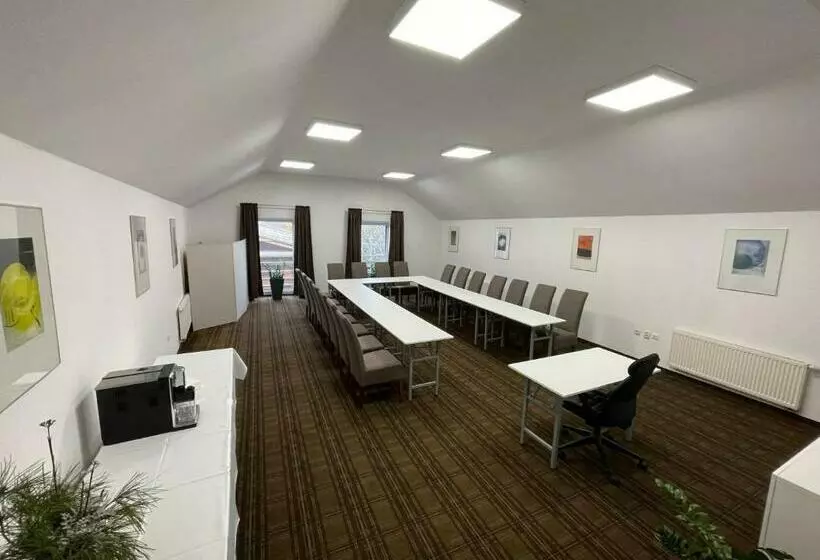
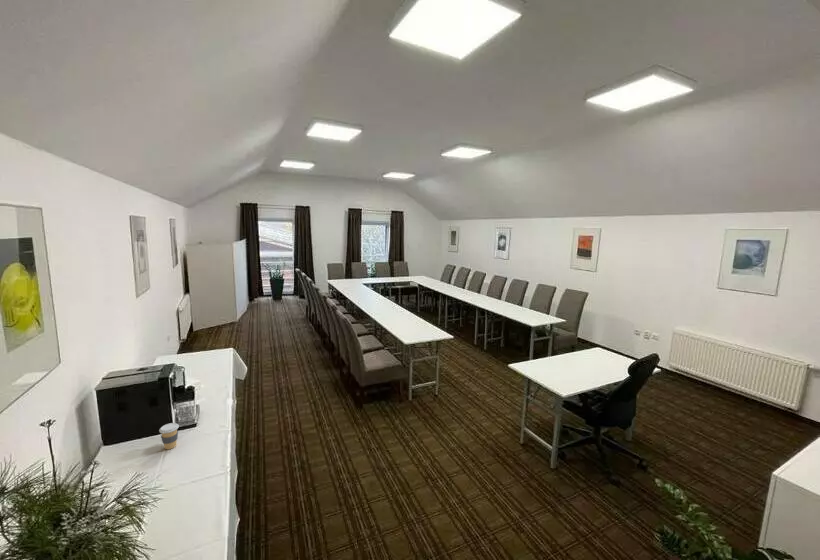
+ coffee cup (169, 436)
